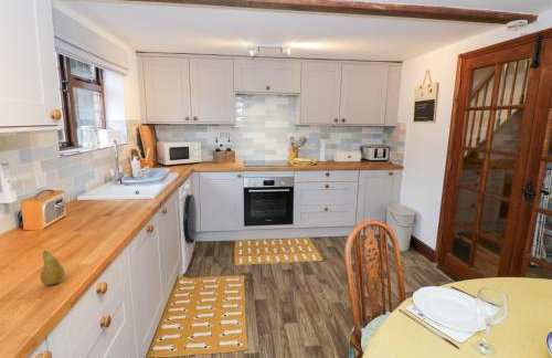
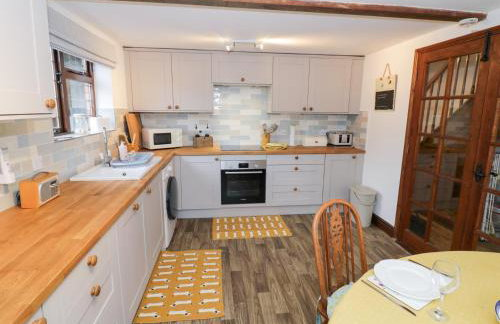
- fruit (52, 266)
